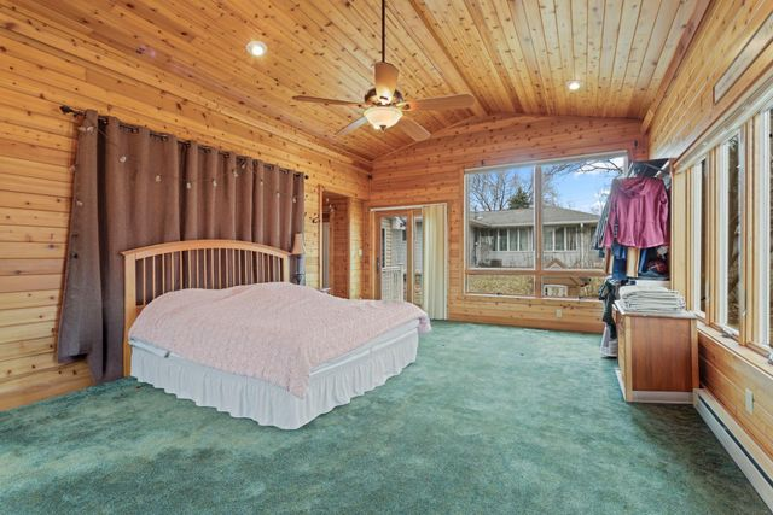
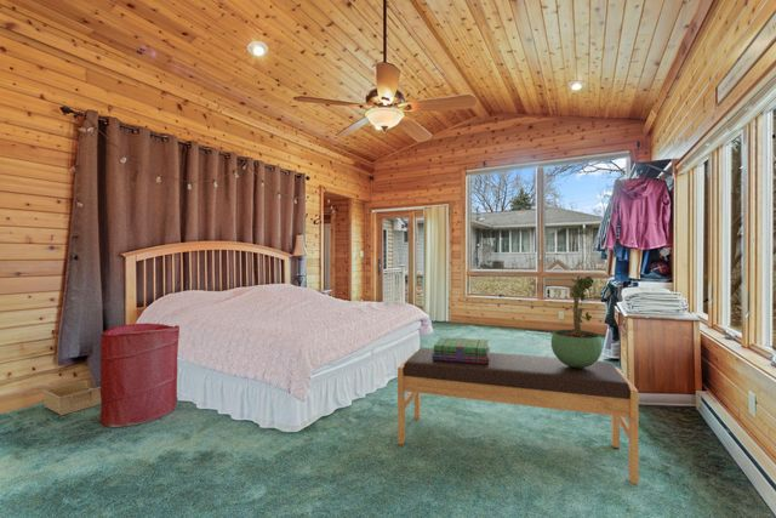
+ bench (507, 402)
+ laundry hamper (142, 368)
+ potted plant (575, 320)
+ storage bin (74, 395)
+ stack of books (462, 349)
